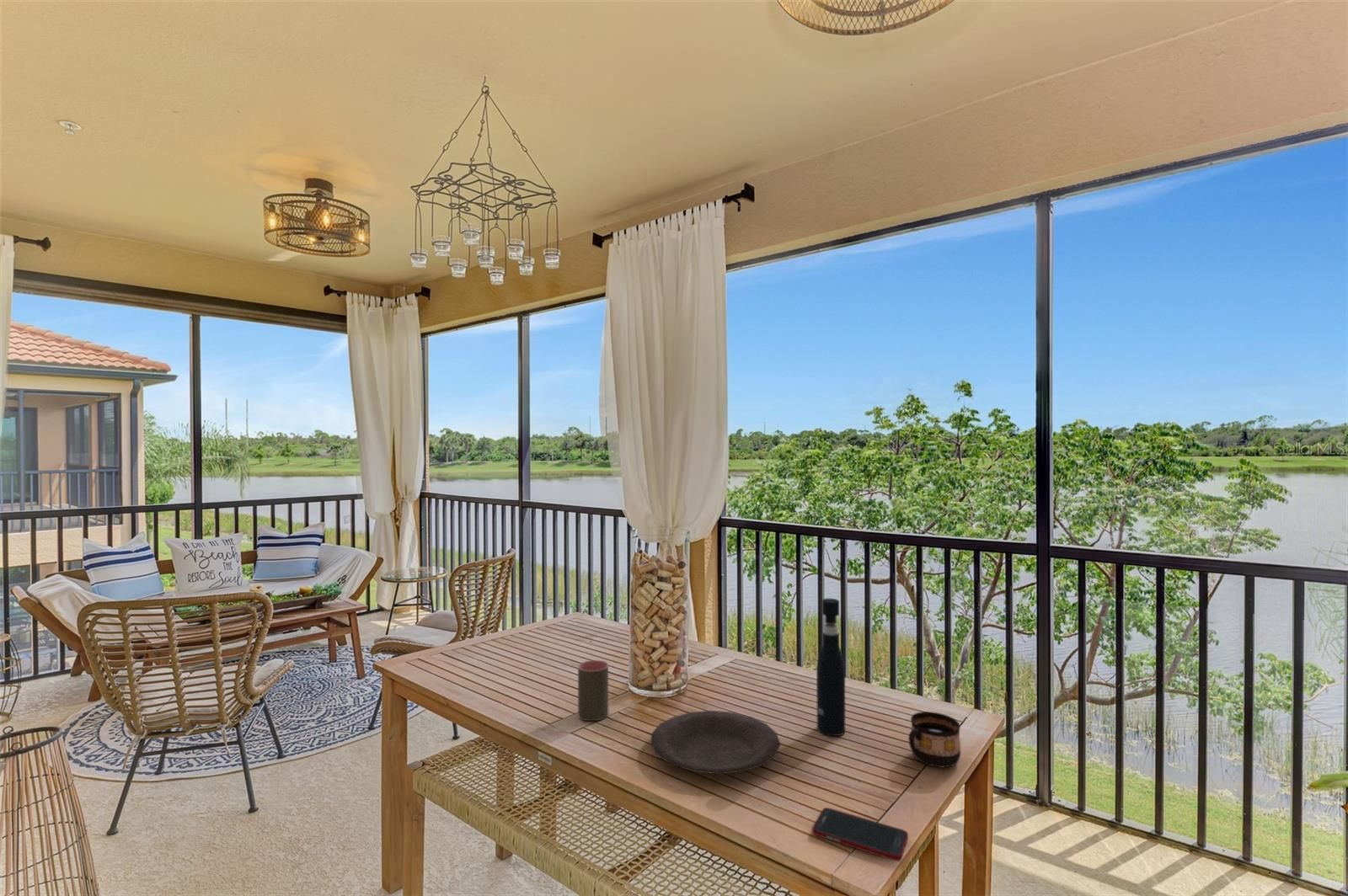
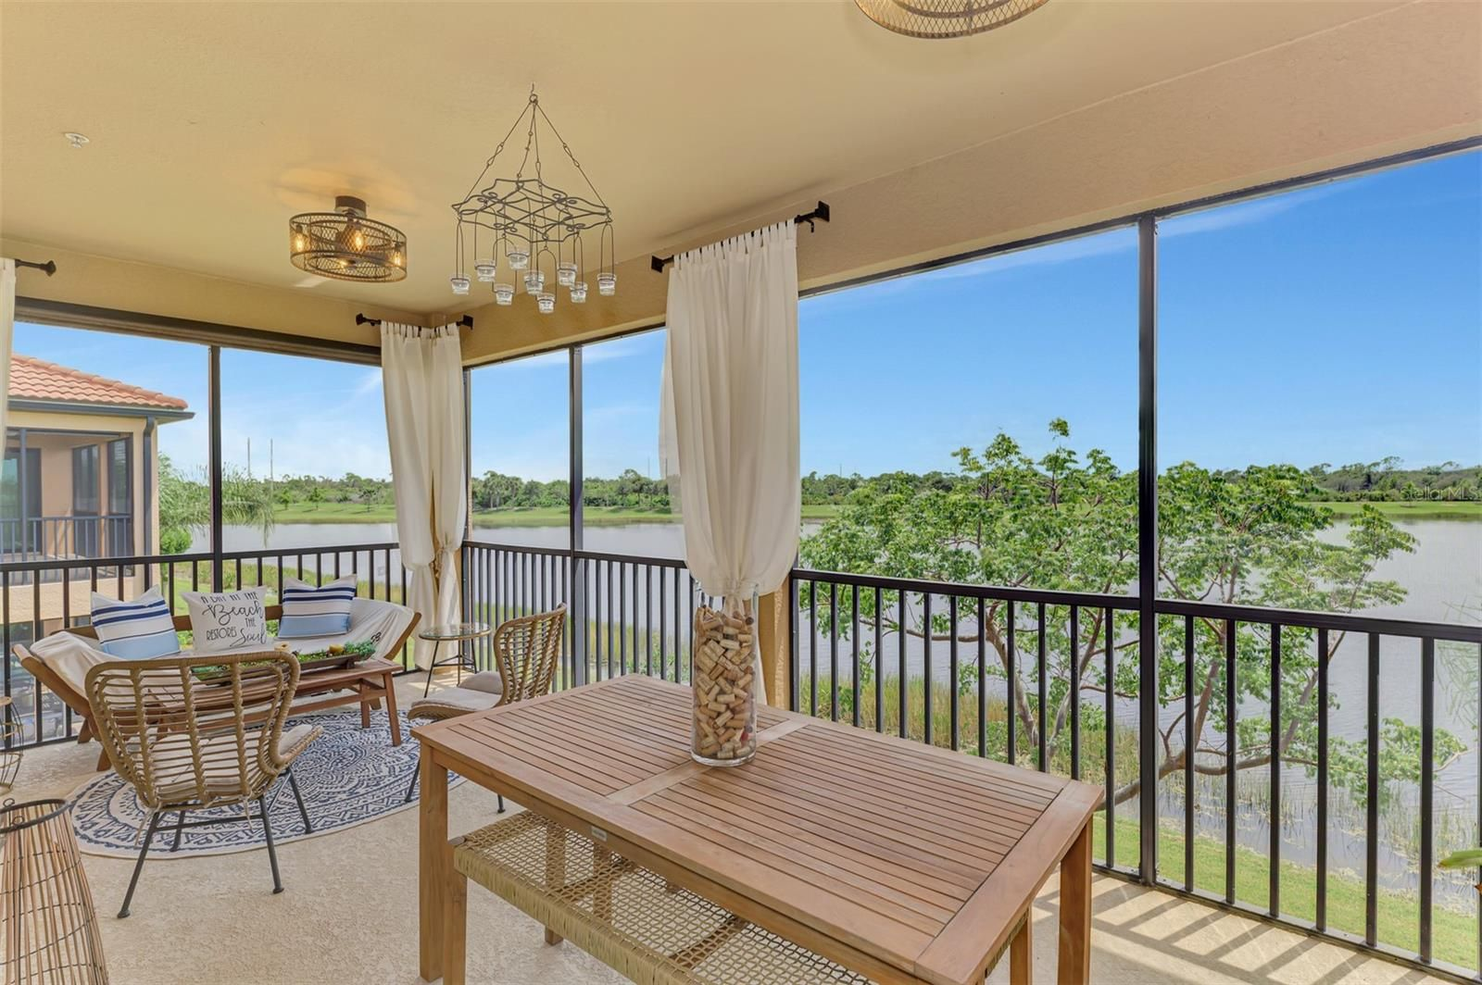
- cup (932, 739)
- cell phone (859, 833)
- plate (714, 744)
- pepper grinder (831, 664)
- cup (593, 690)
